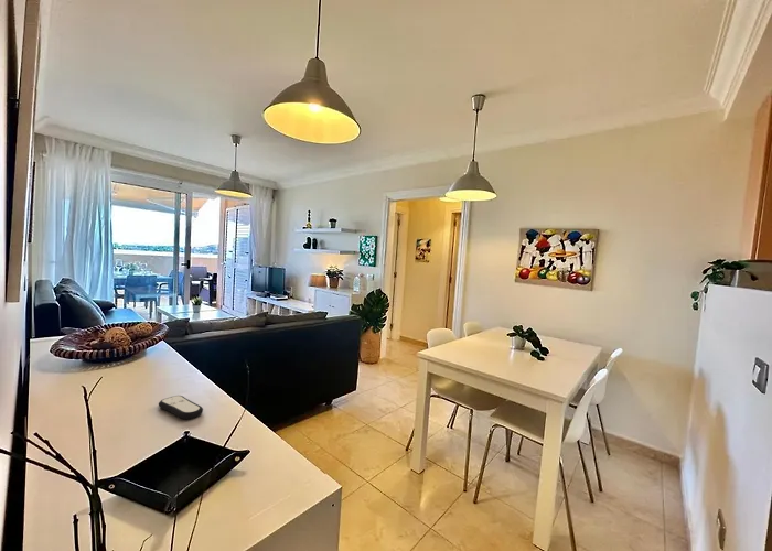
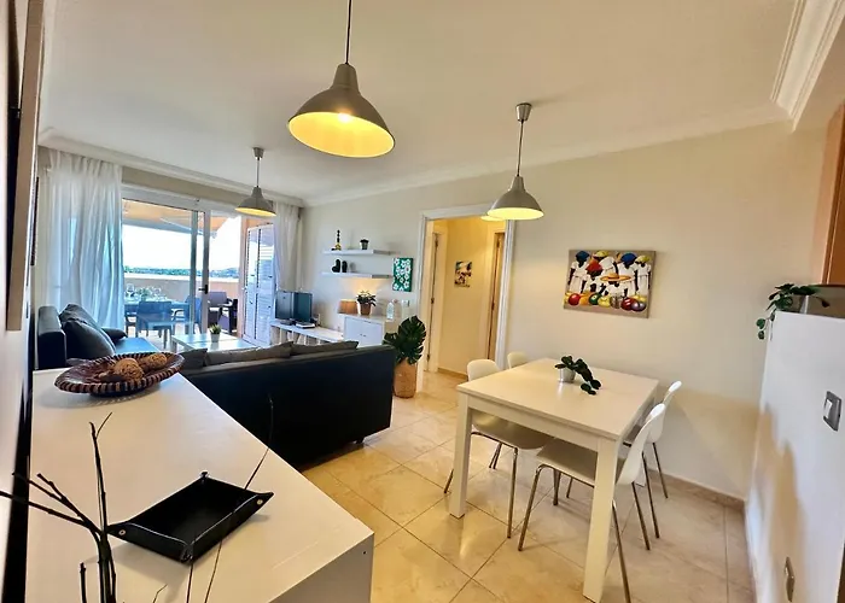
- remote control (181, 407)
